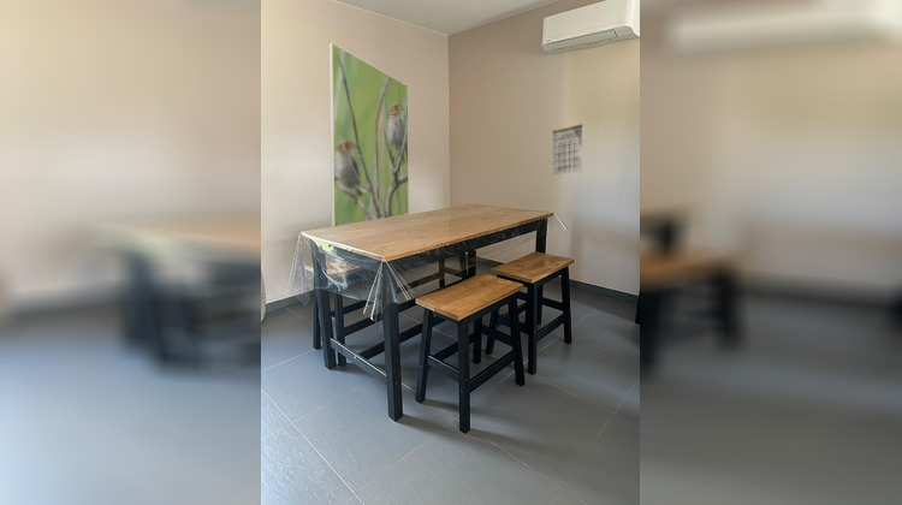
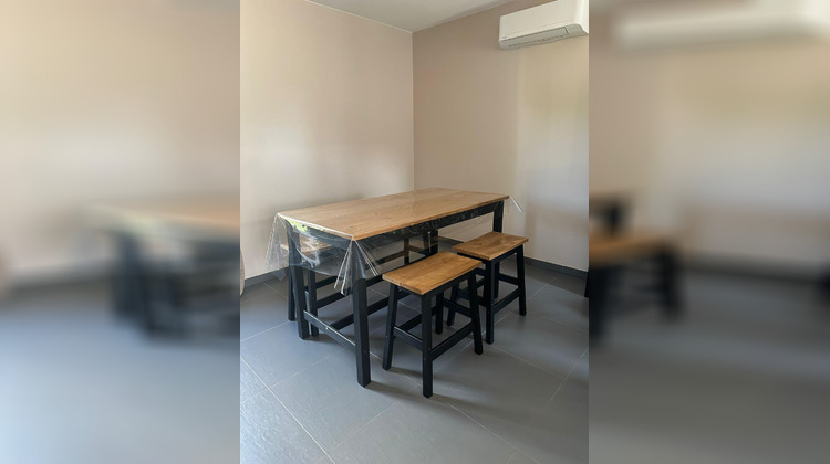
- calendar (566, 144)
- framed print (374, 149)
